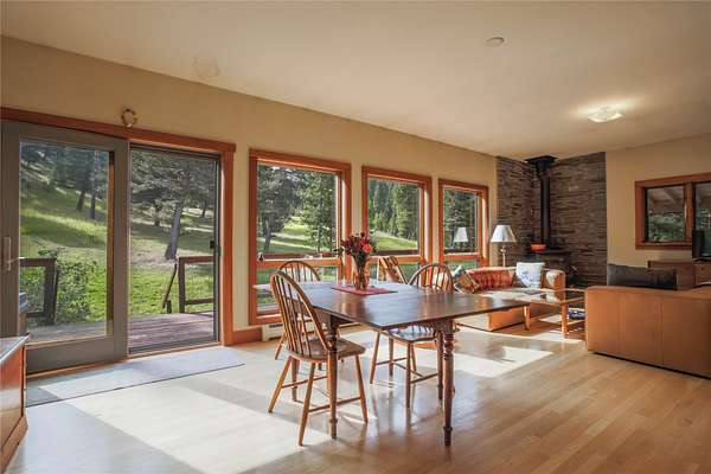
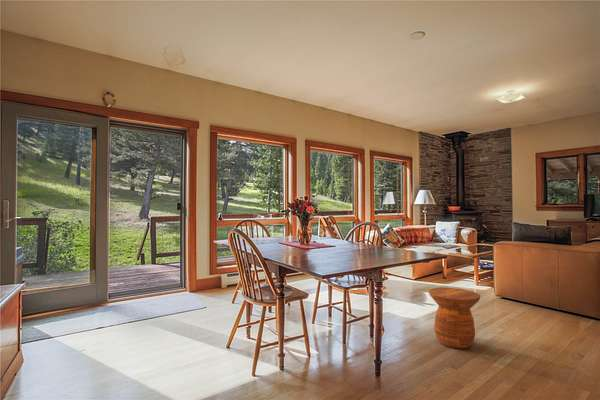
+ side table (454, 317)
